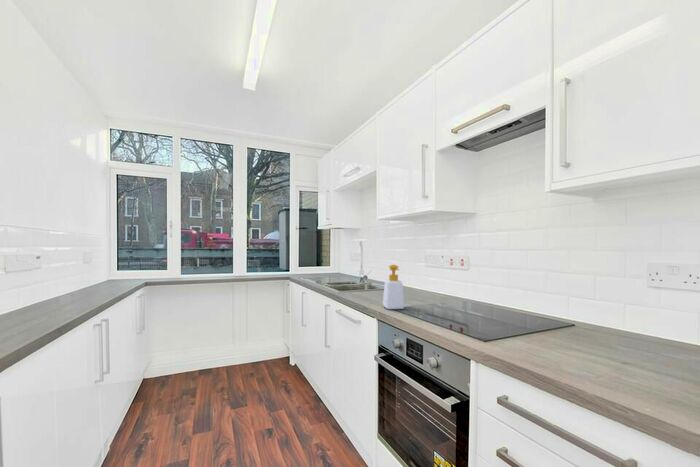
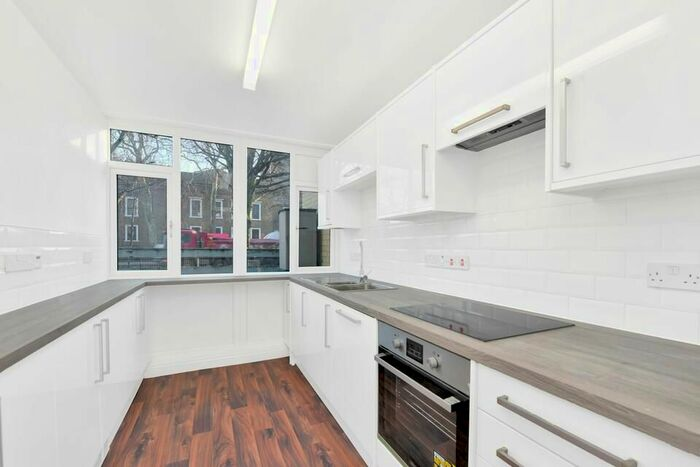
- soap bottle (394, 286)
